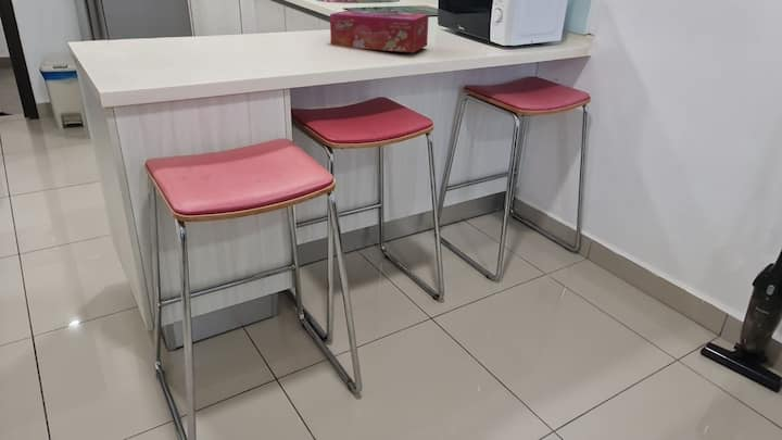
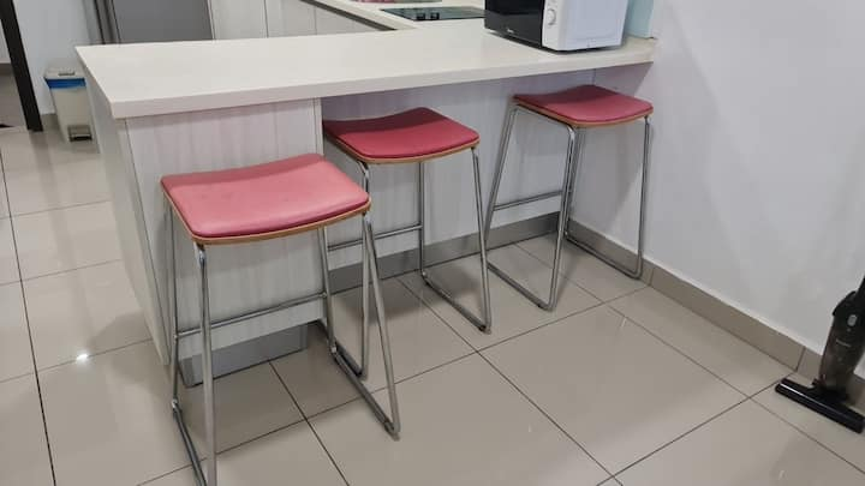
- tissue box (379, 29)
